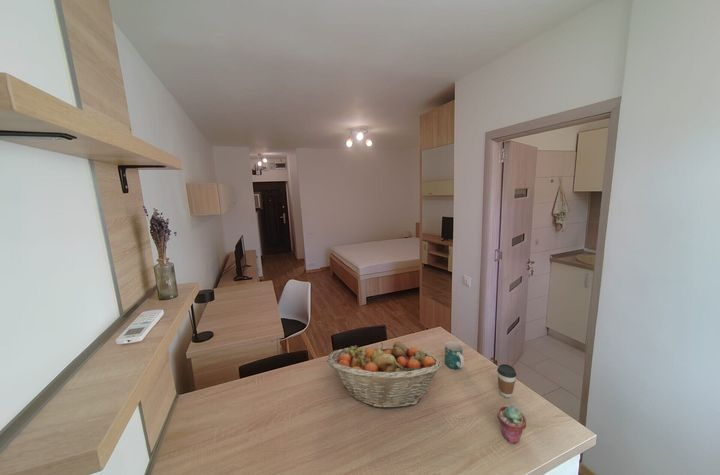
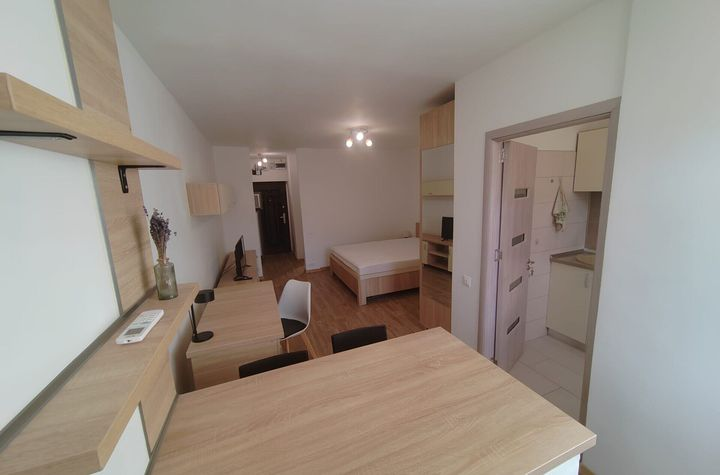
- fruit basket (382, 367)
- coffee cup (506, 381)
- potted succulent (511, 421)
- mug (455, 357)
